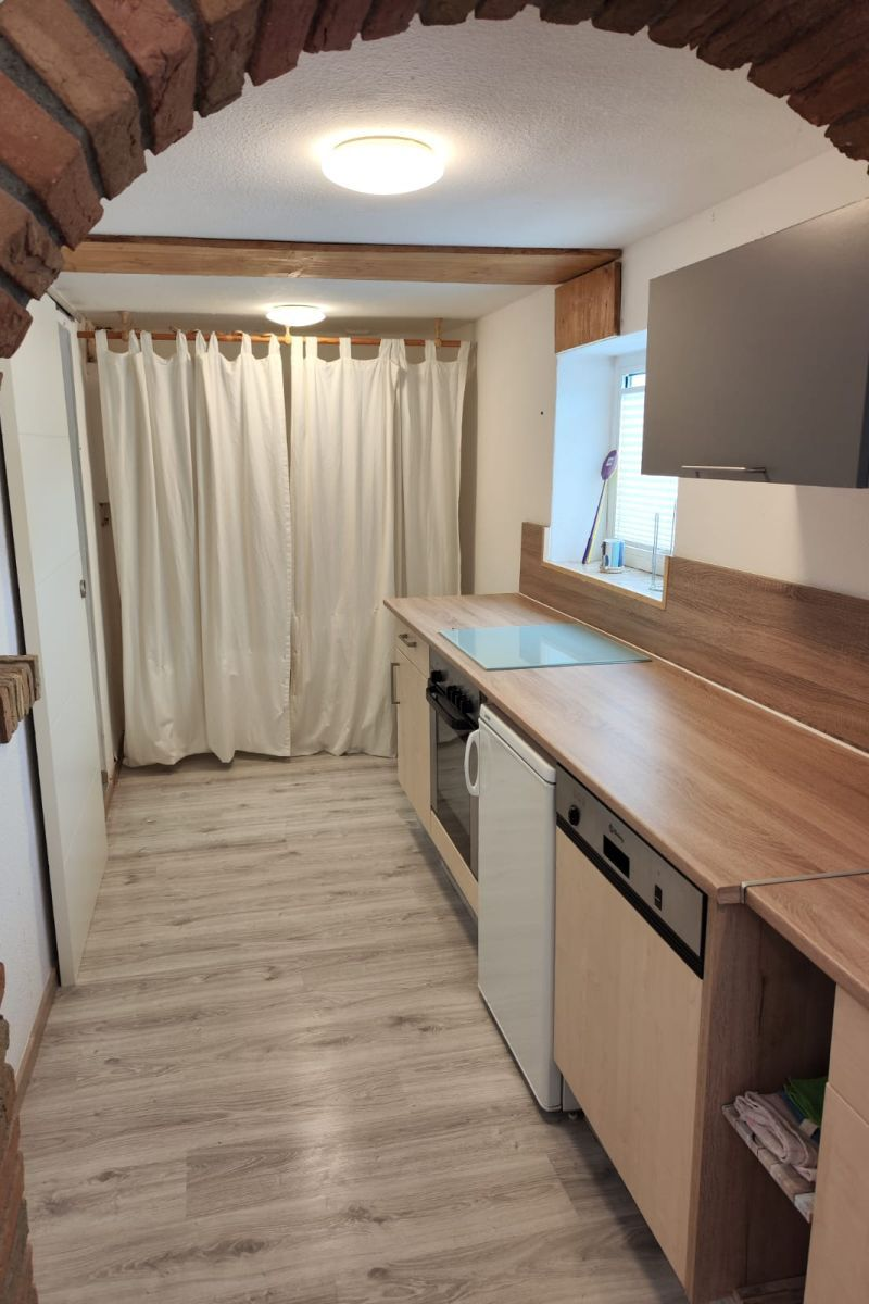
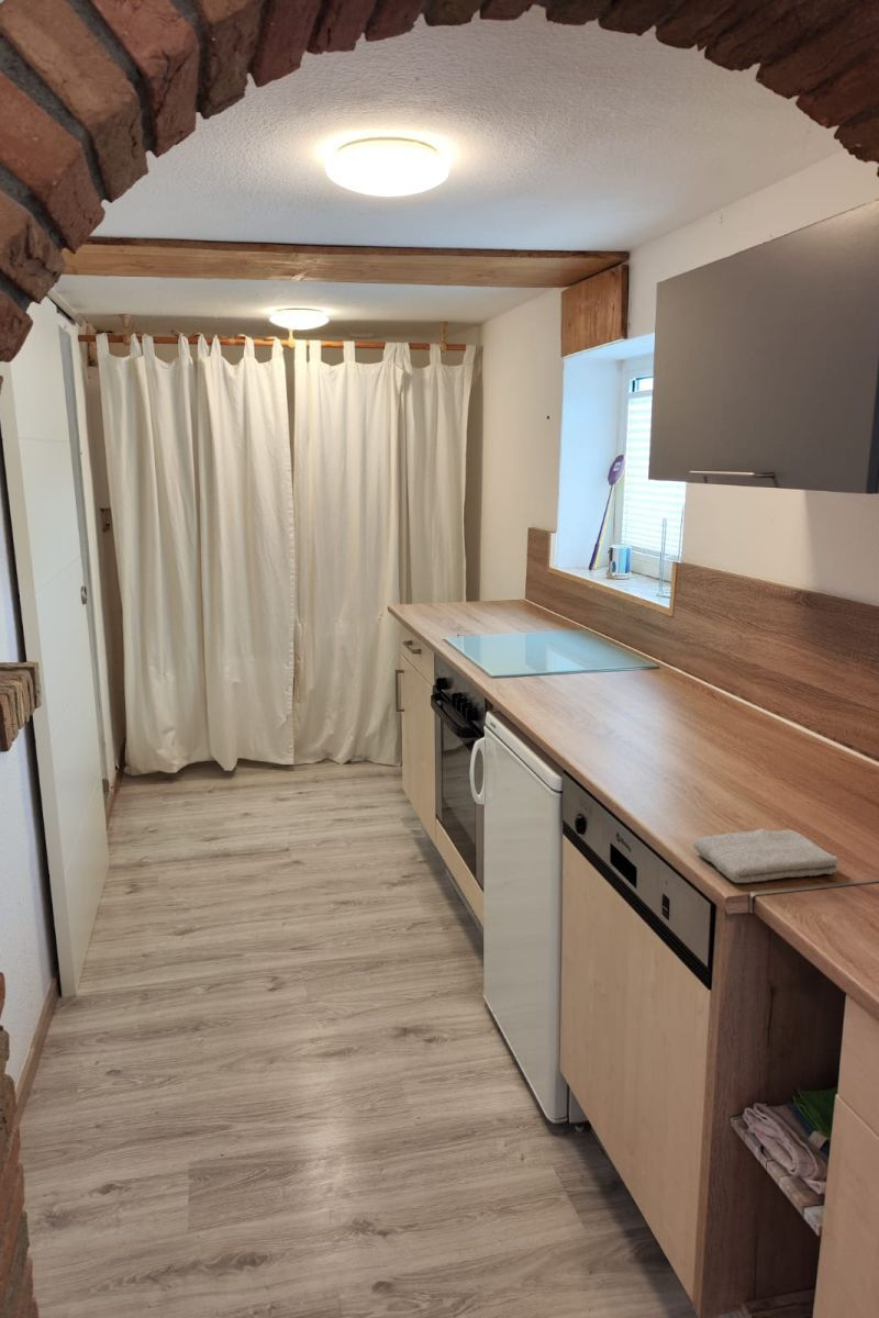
+ washcloth (766, 853)
